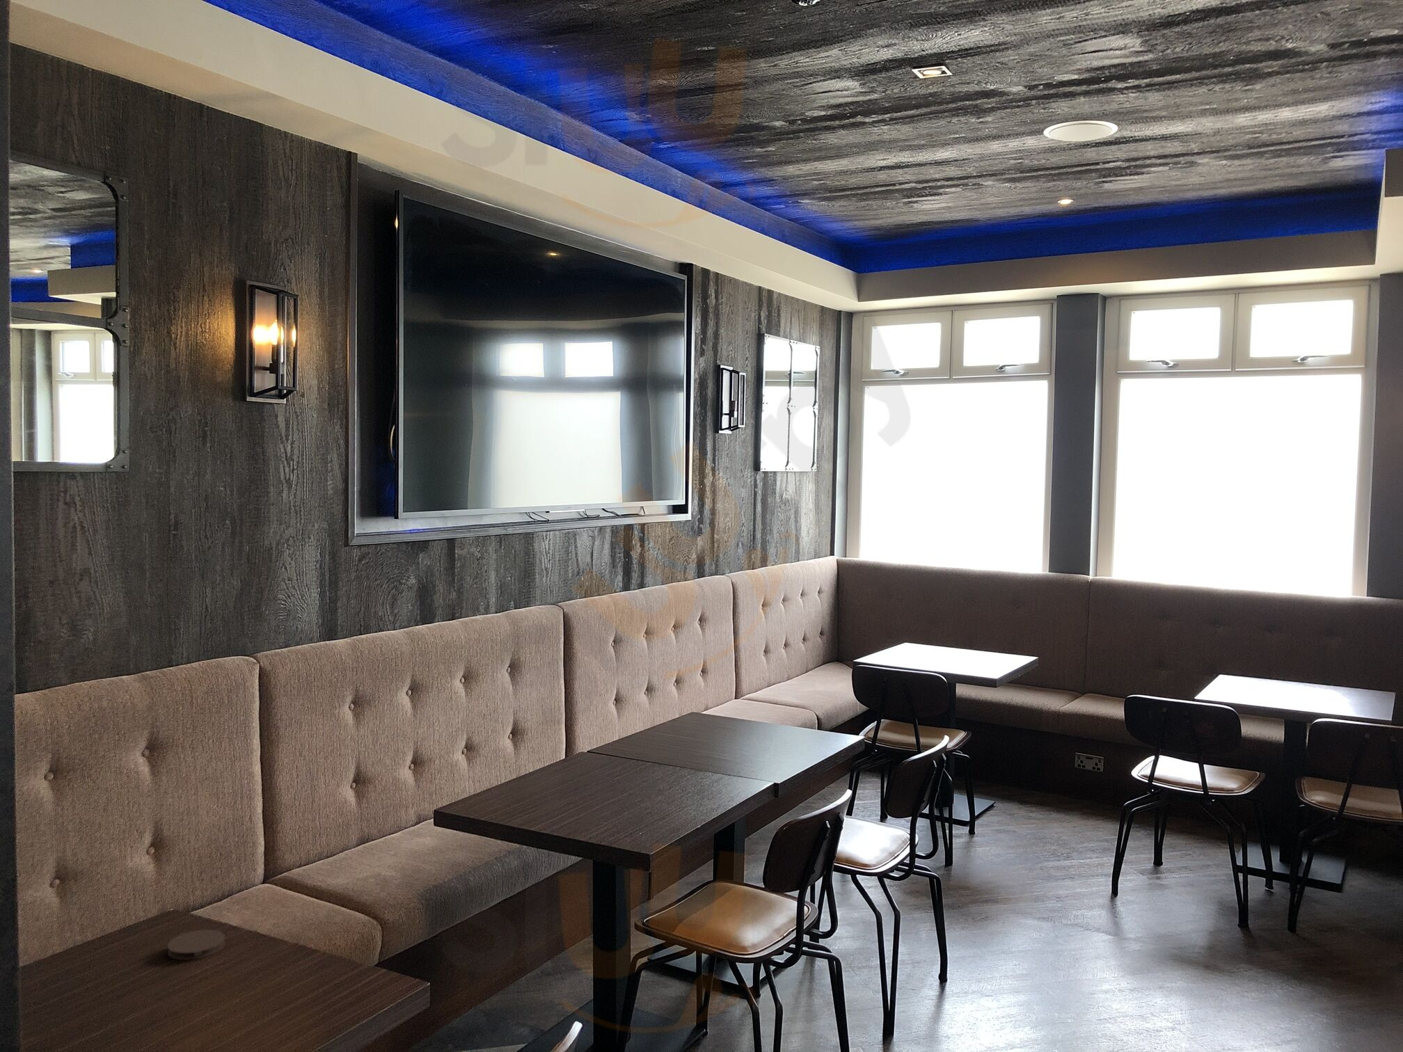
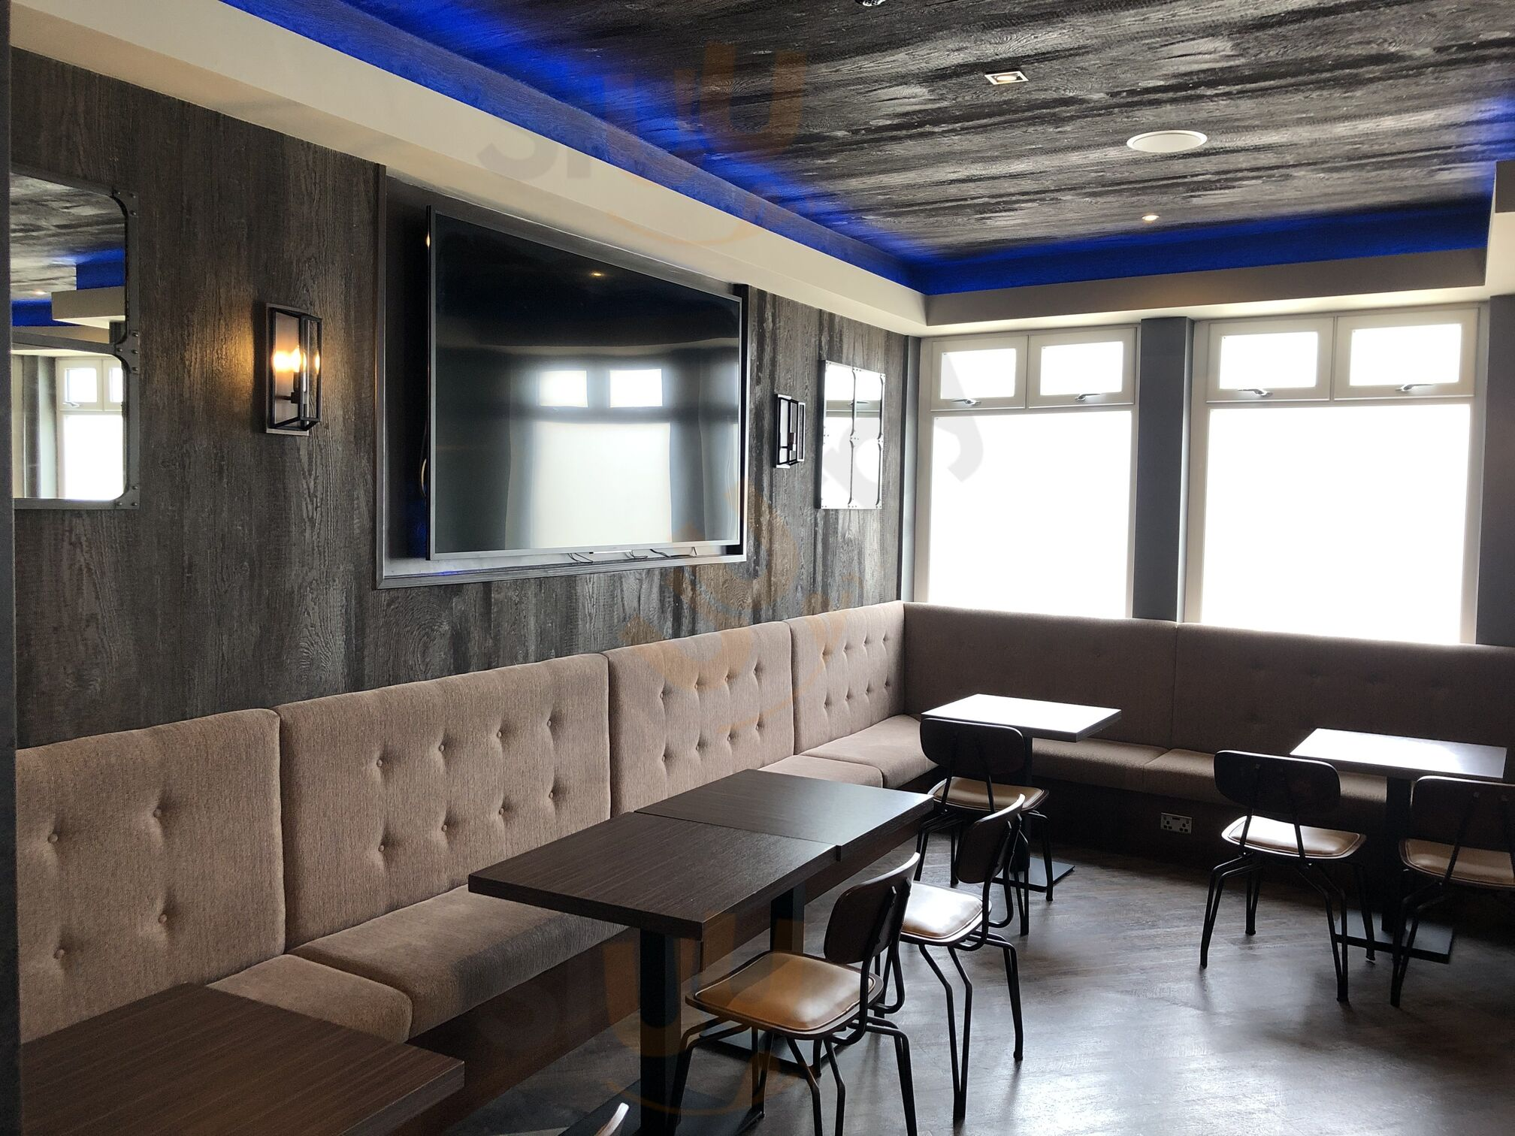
- coaster (197, 944)
